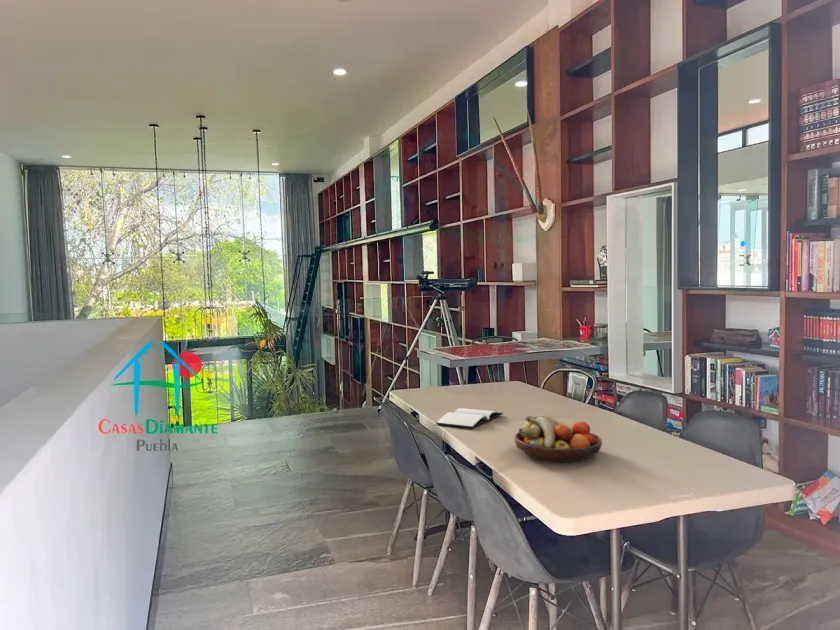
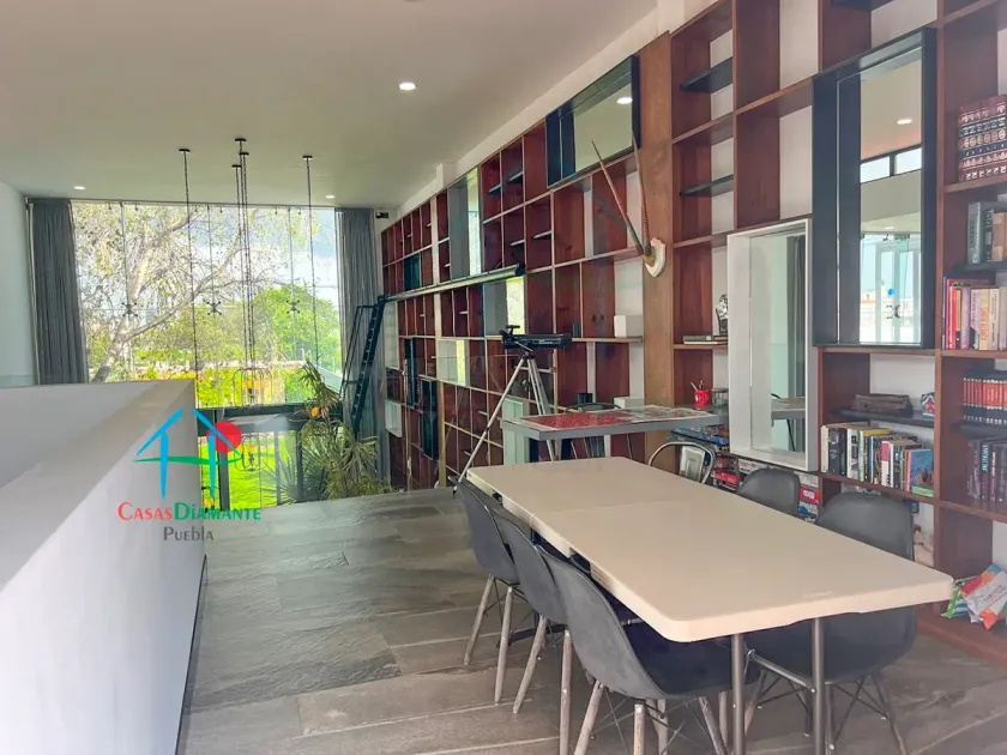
- book (470, 415)
- fruit bowl (557, 434)
